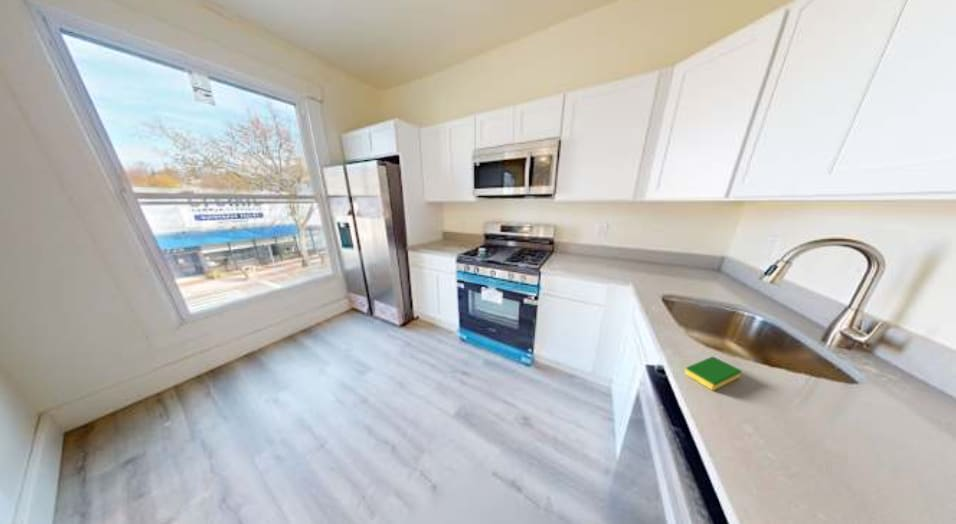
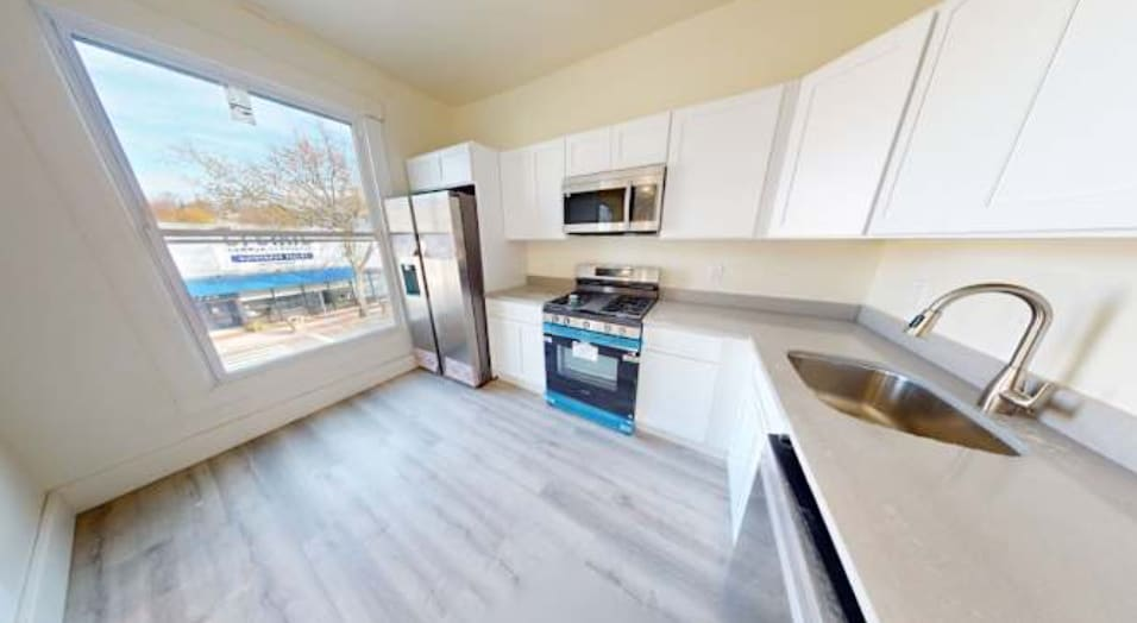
- dish sponge (712, 372)
